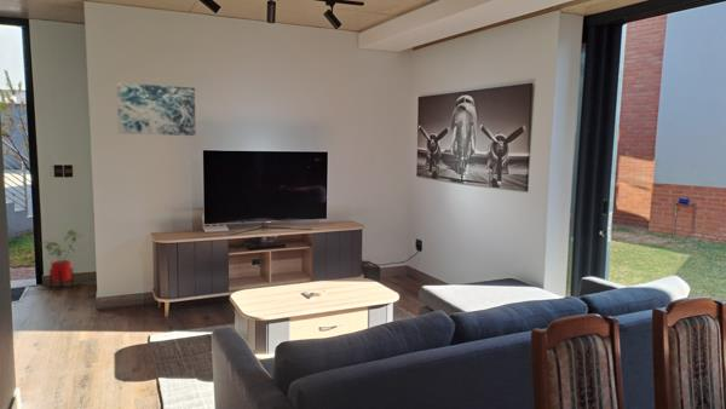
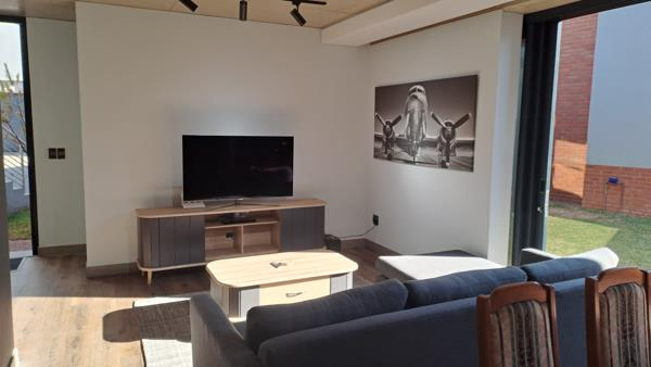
- wall art (157, 110)
- house plant (63, 258)
